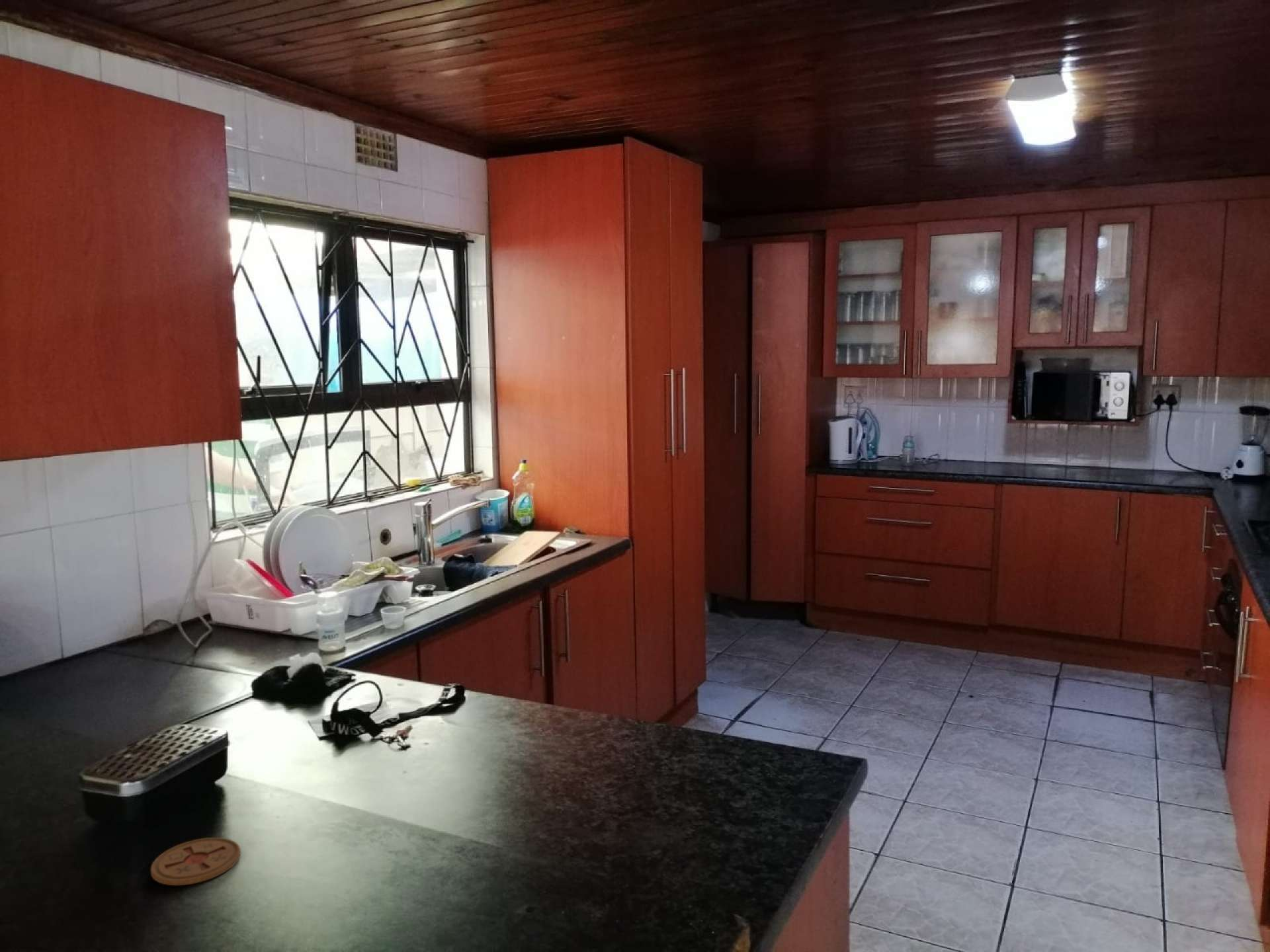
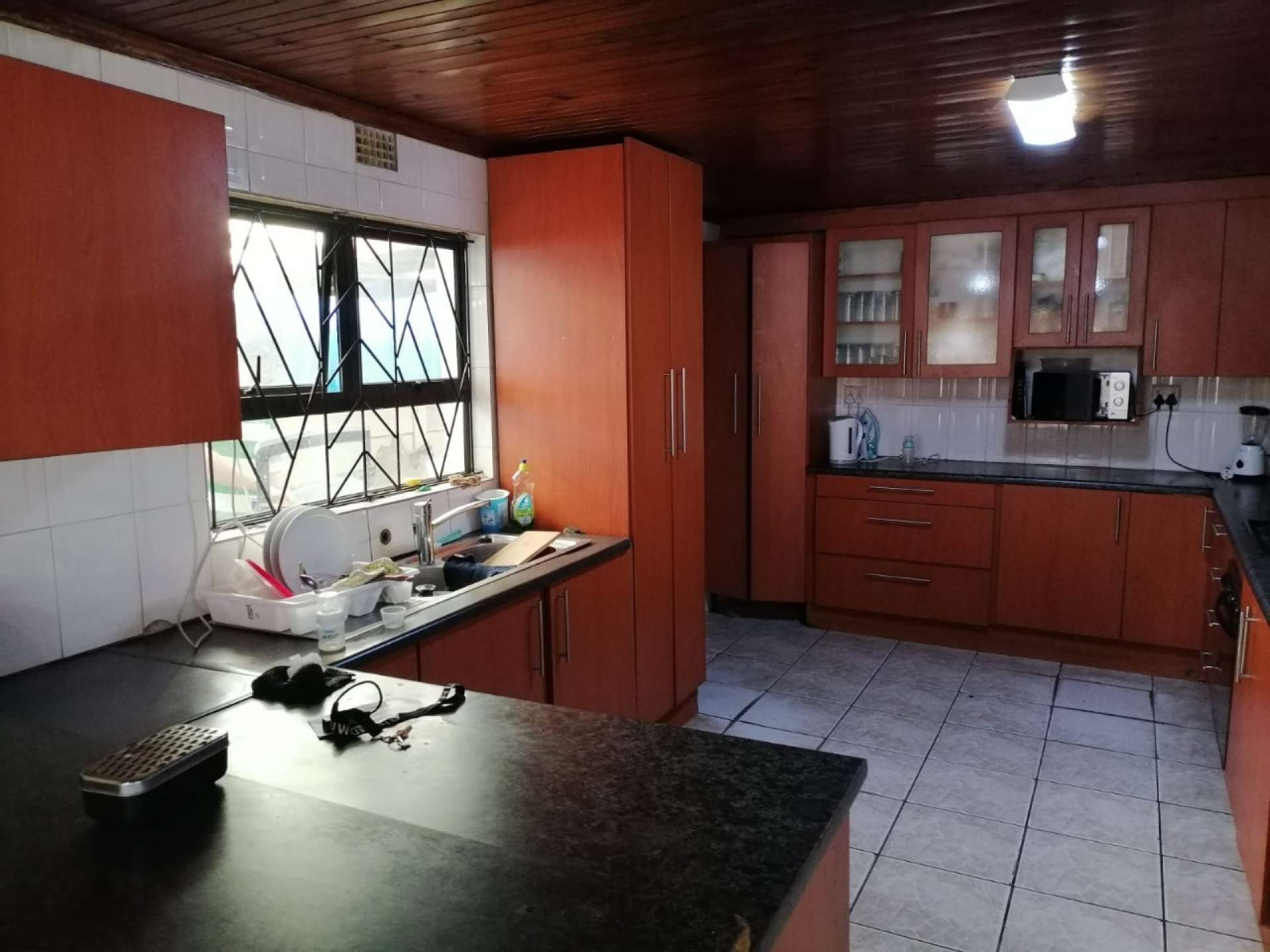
- coaster (196, 860)
